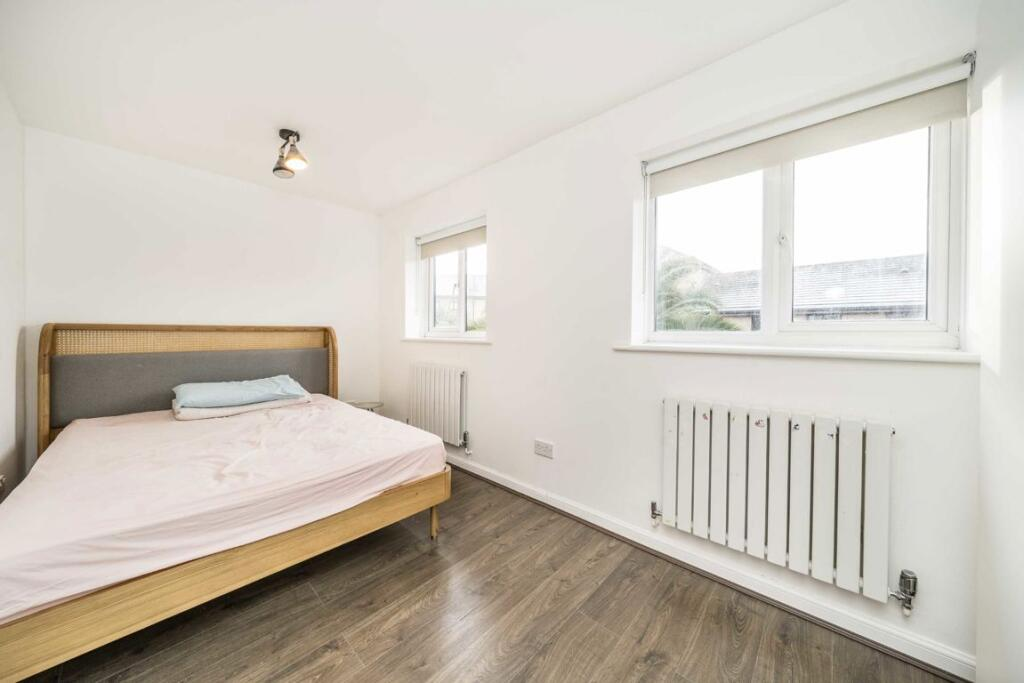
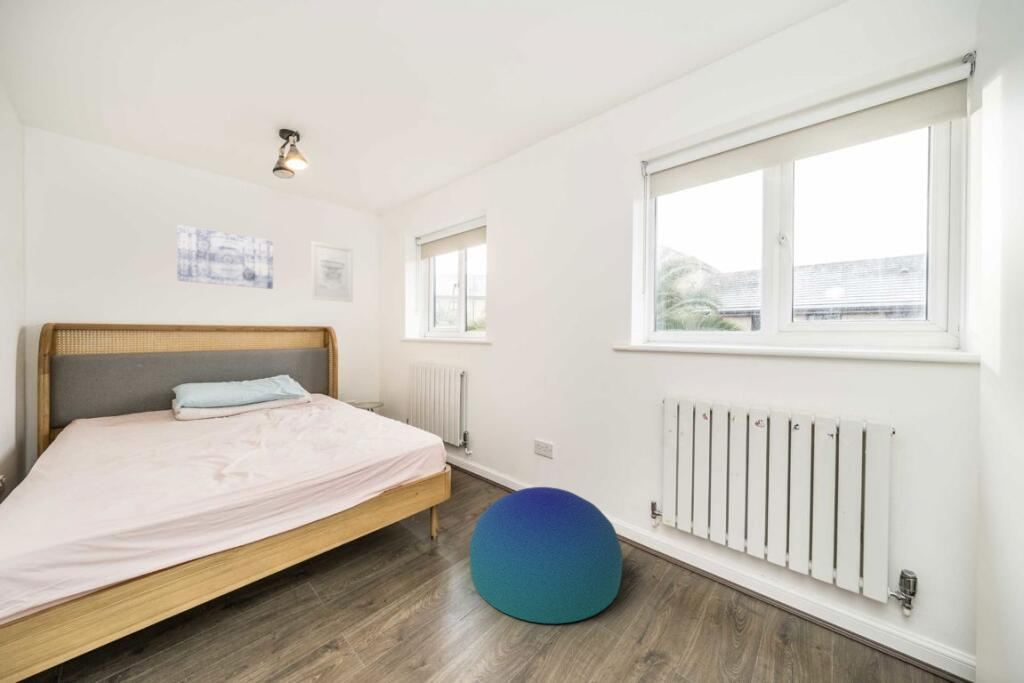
+ pouf (544, 531)
+ wall art (228, 259)
+ wall art (332, 272)
